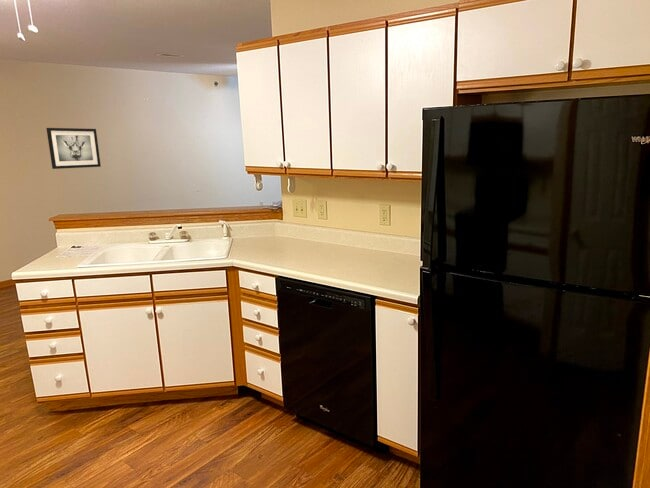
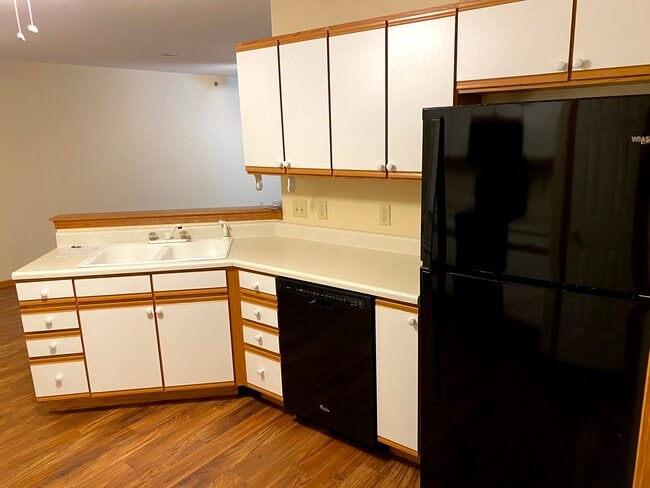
- wall art (74, 148)
